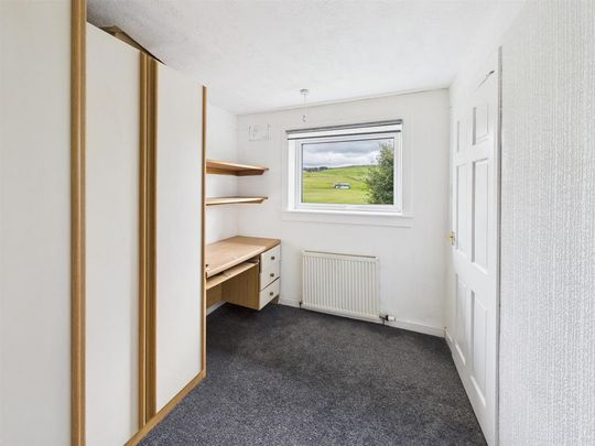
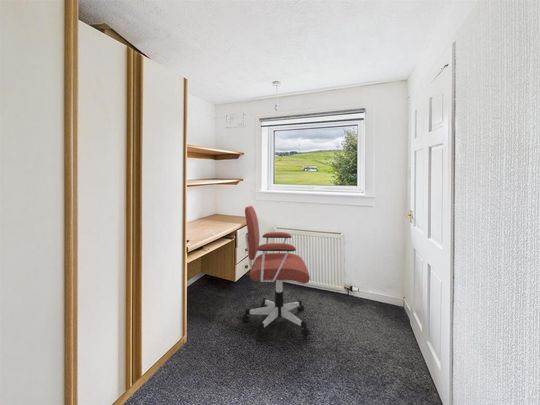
+ office chair (274, 264)
